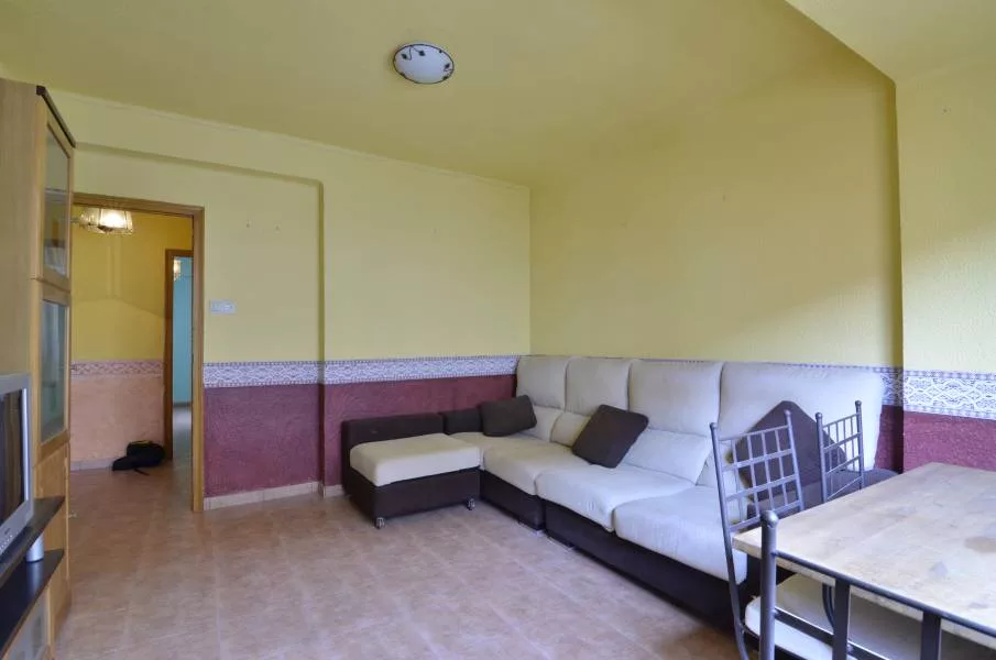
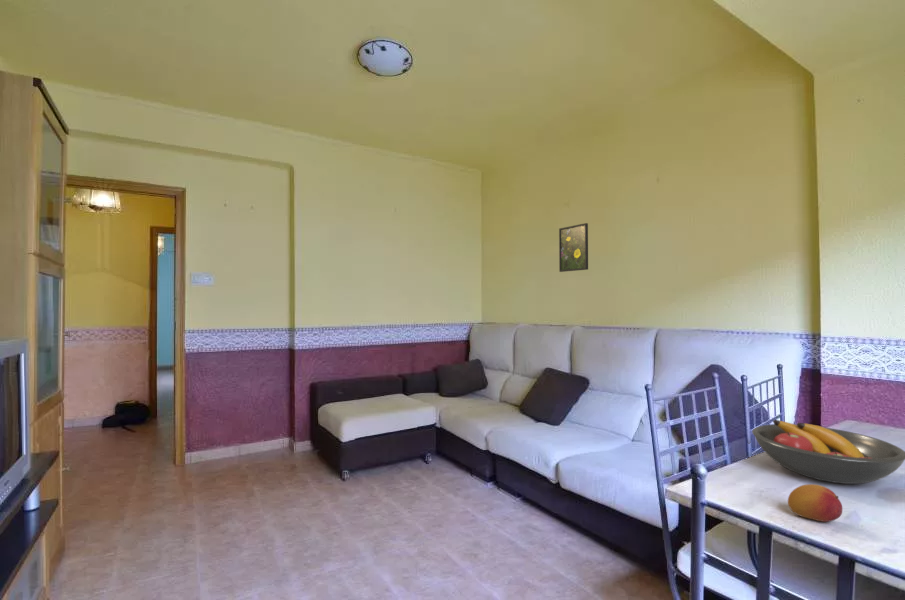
+ fruit (814, 501)
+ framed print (573, 248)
+ fruit bowl (823, 452)
